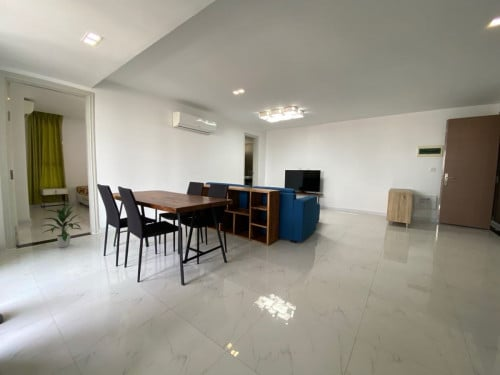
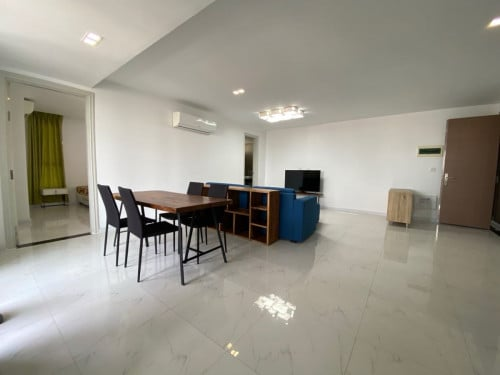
- indoor plant (62, 225)
